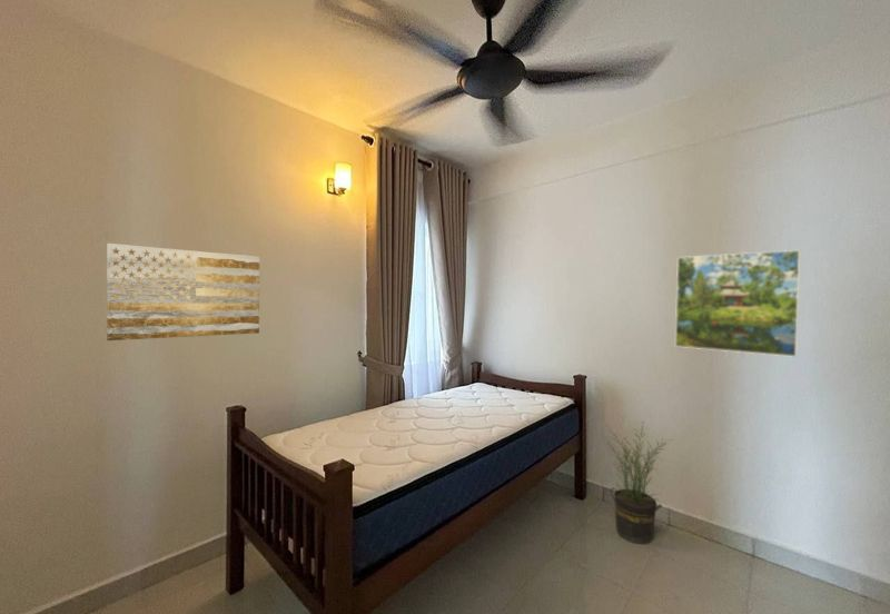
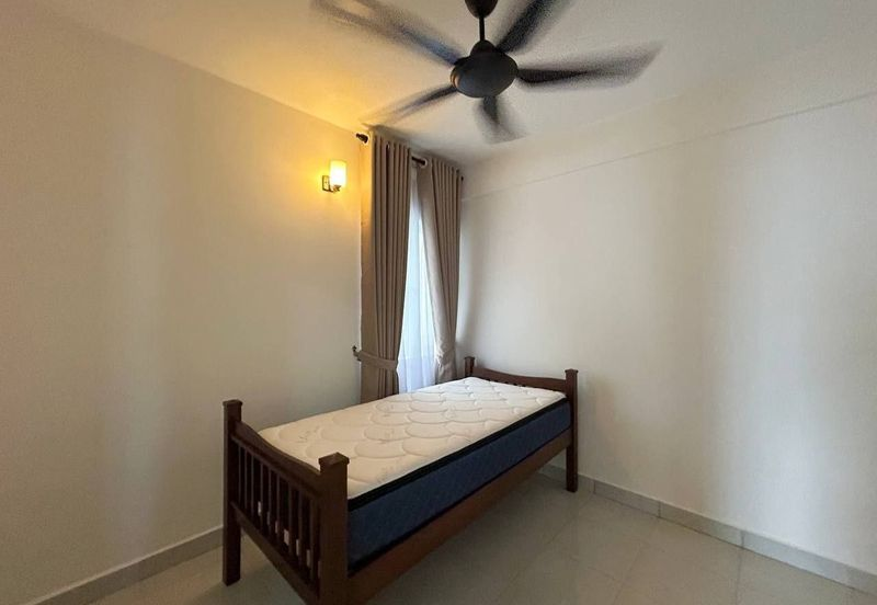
- wall art (191, 294)
- potted plant (634, 478)
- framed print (732, 303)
